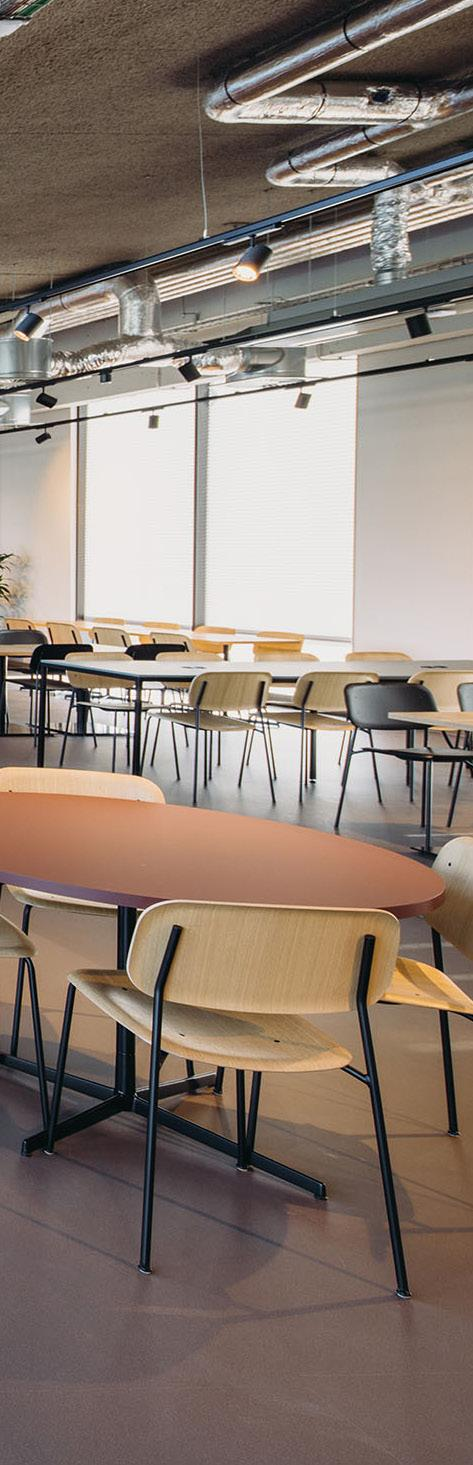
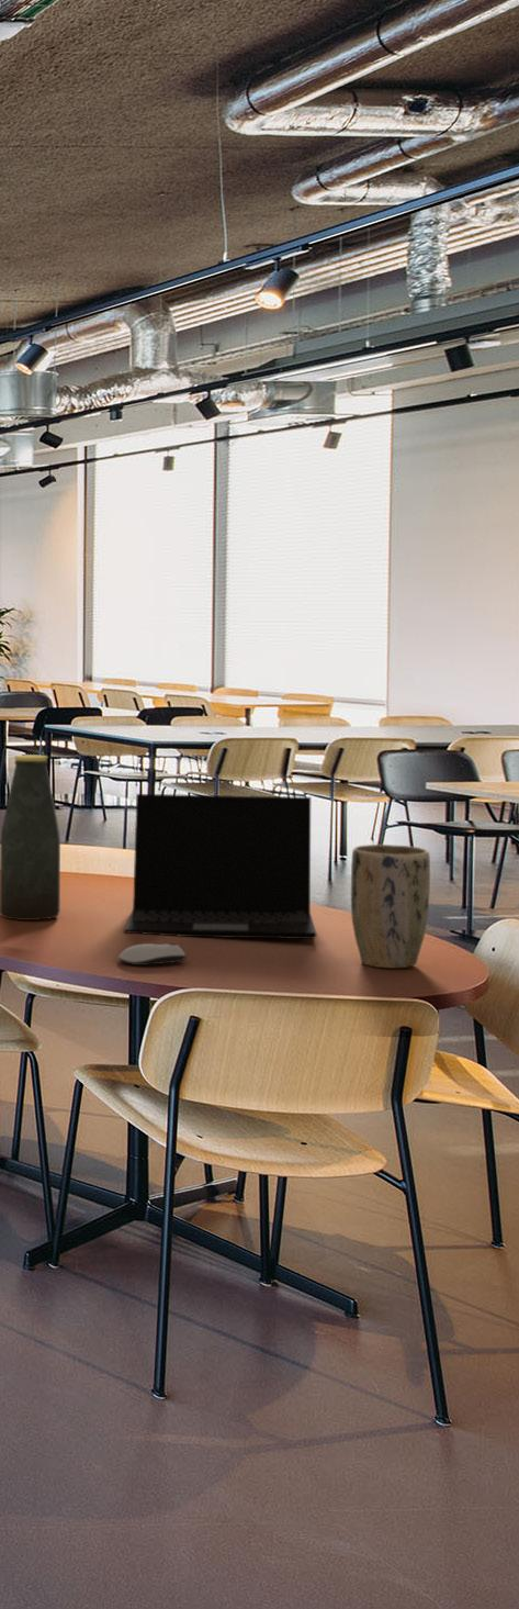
+ bottle (30, 836)
+ computer mouse (151, 952)
+ plant pot (388, 906)
+ laptop (222, 862)
